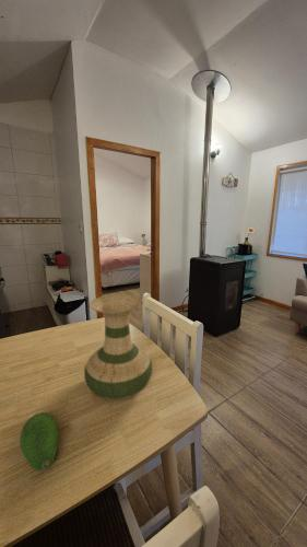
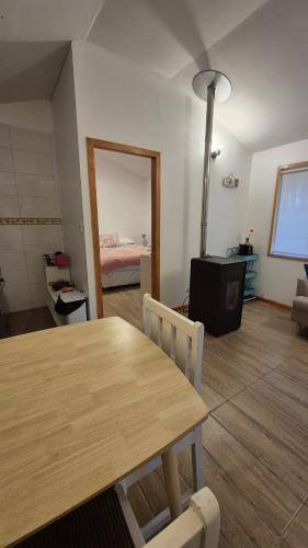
- vase (117, 344)
- fruit (39, 438)
